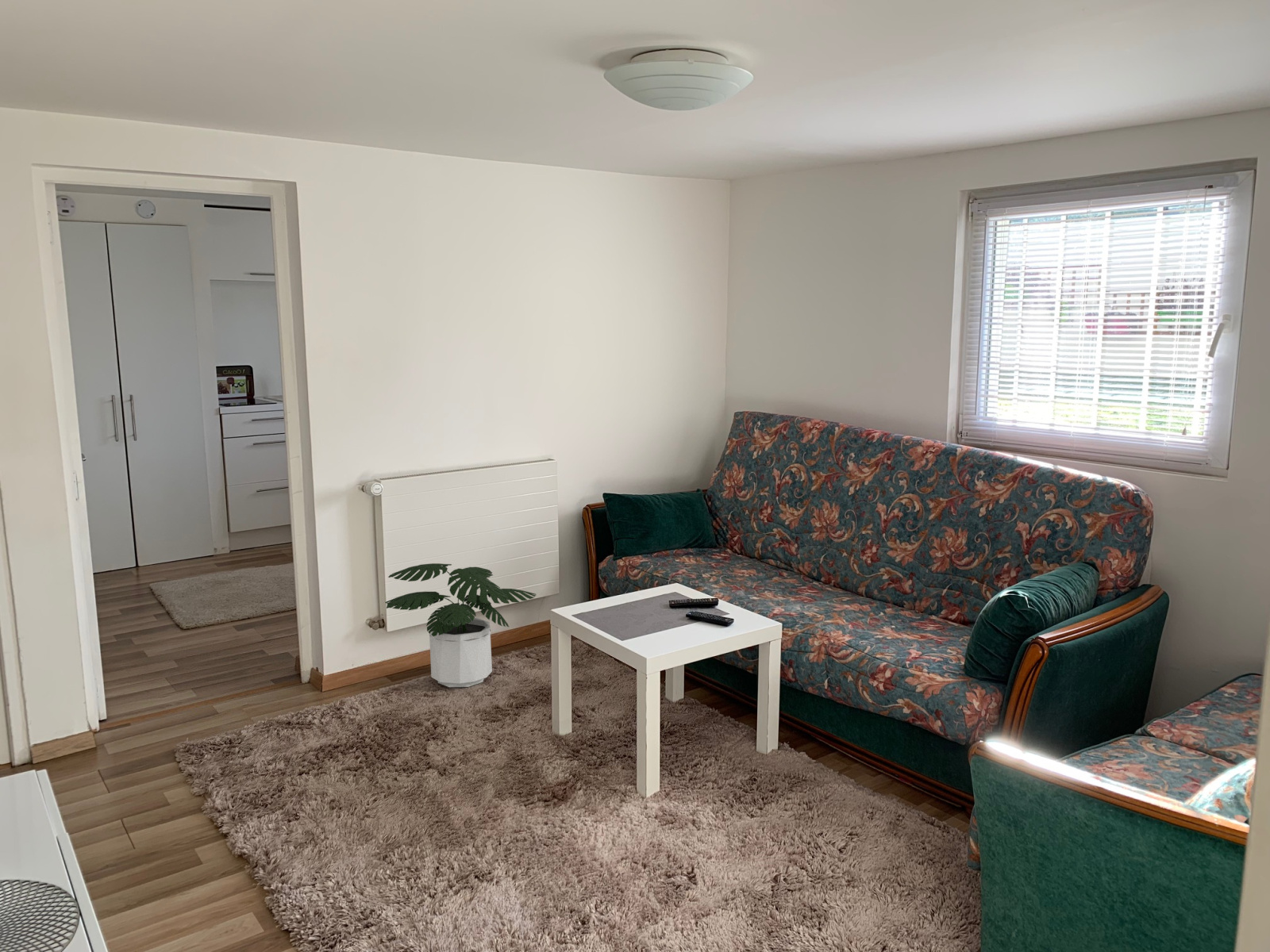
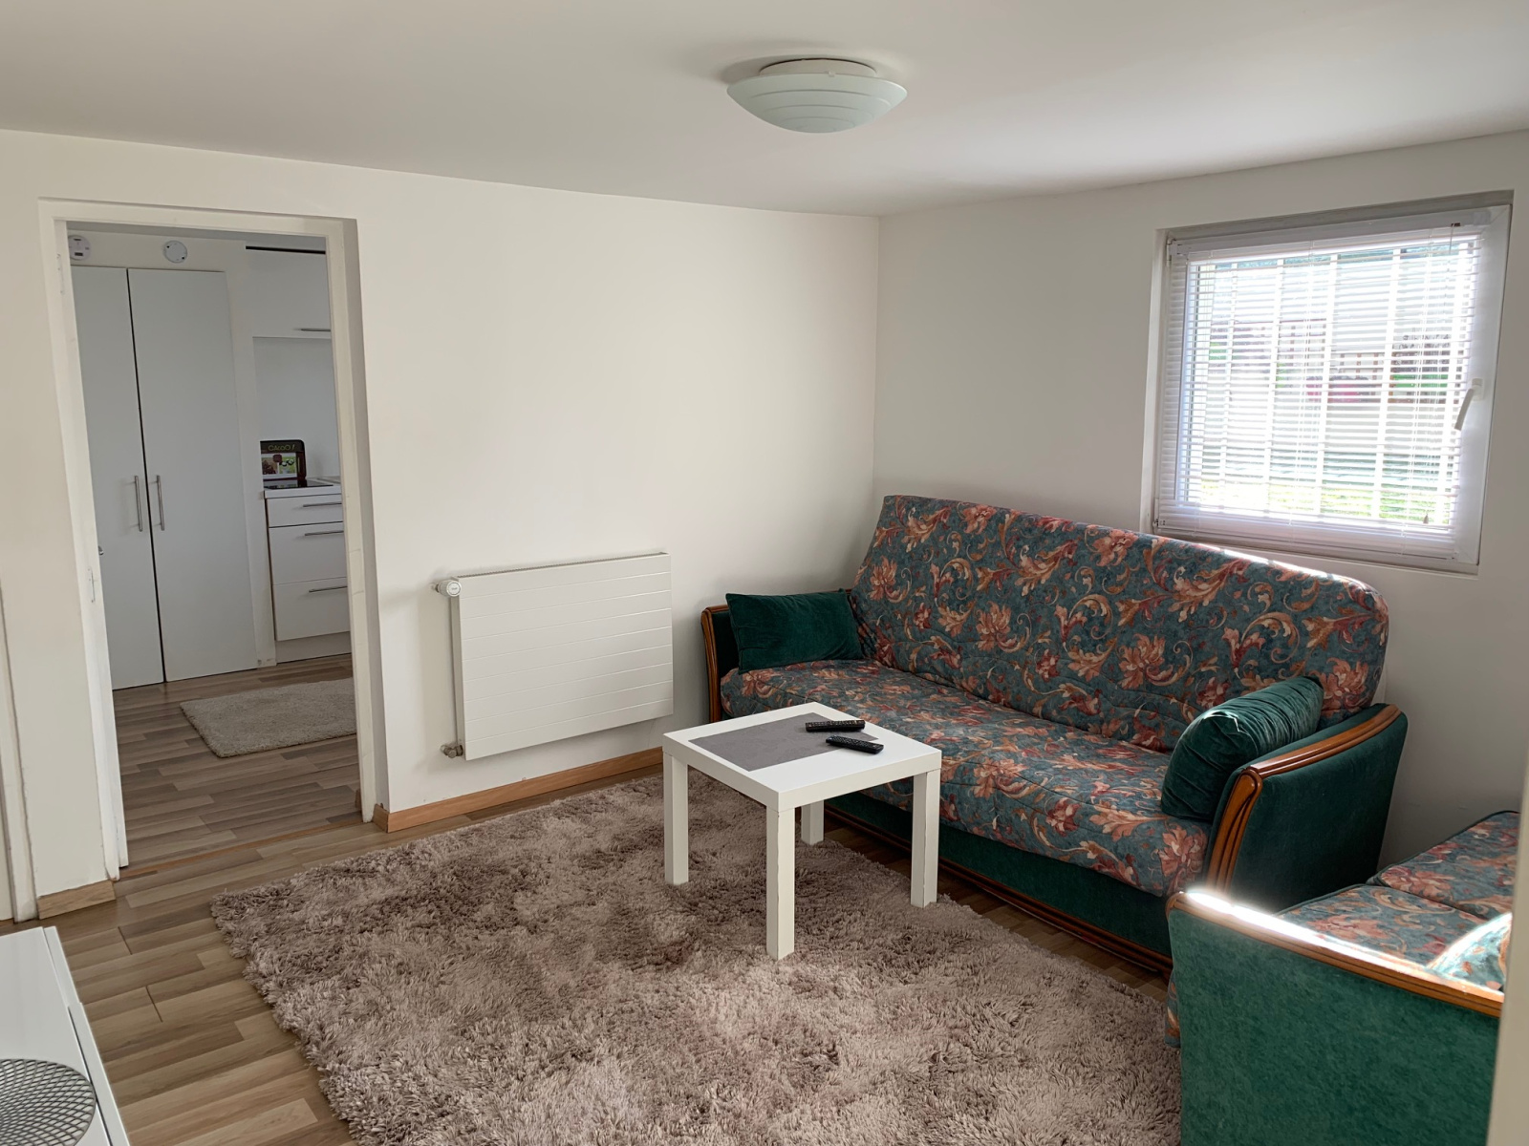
- potted plant (464, 623)
